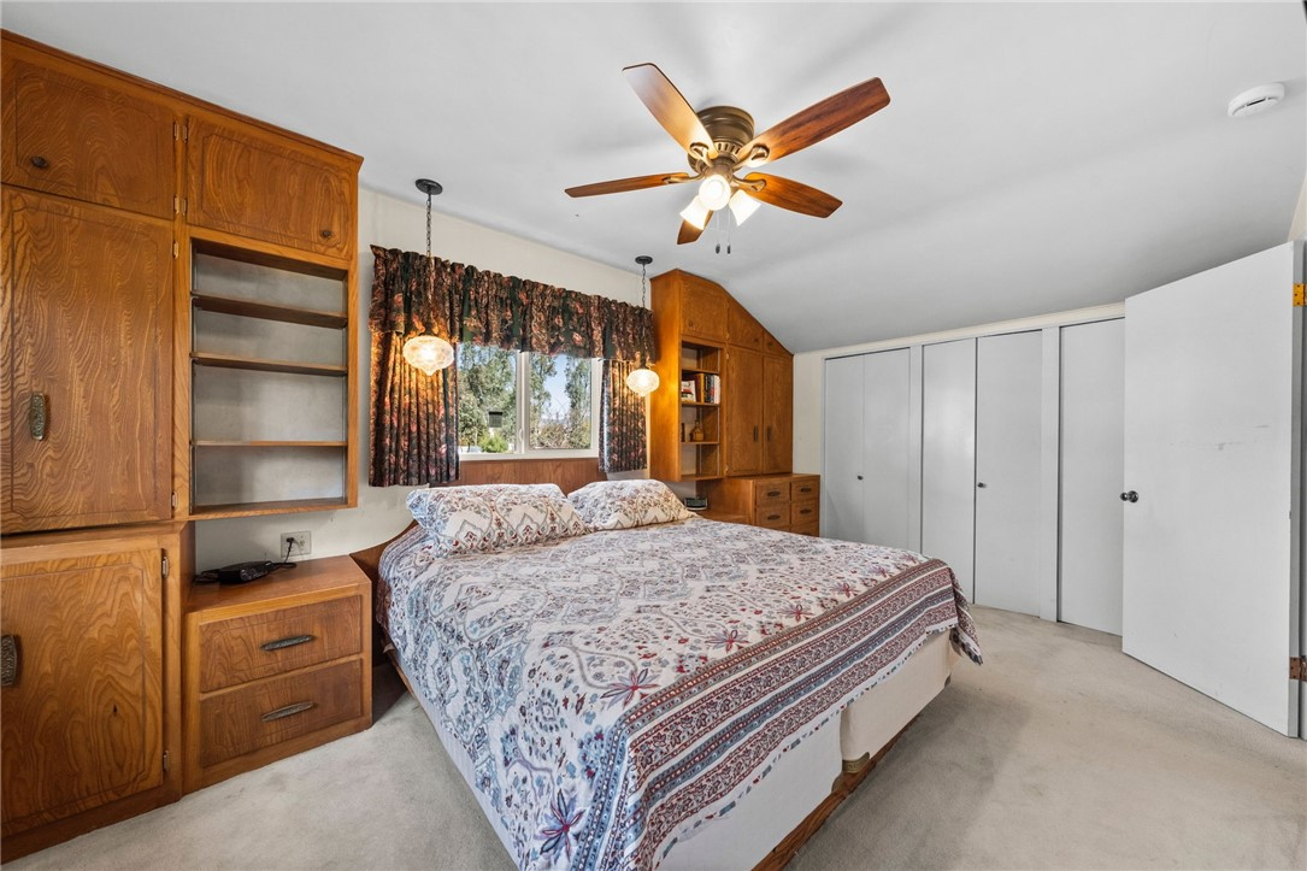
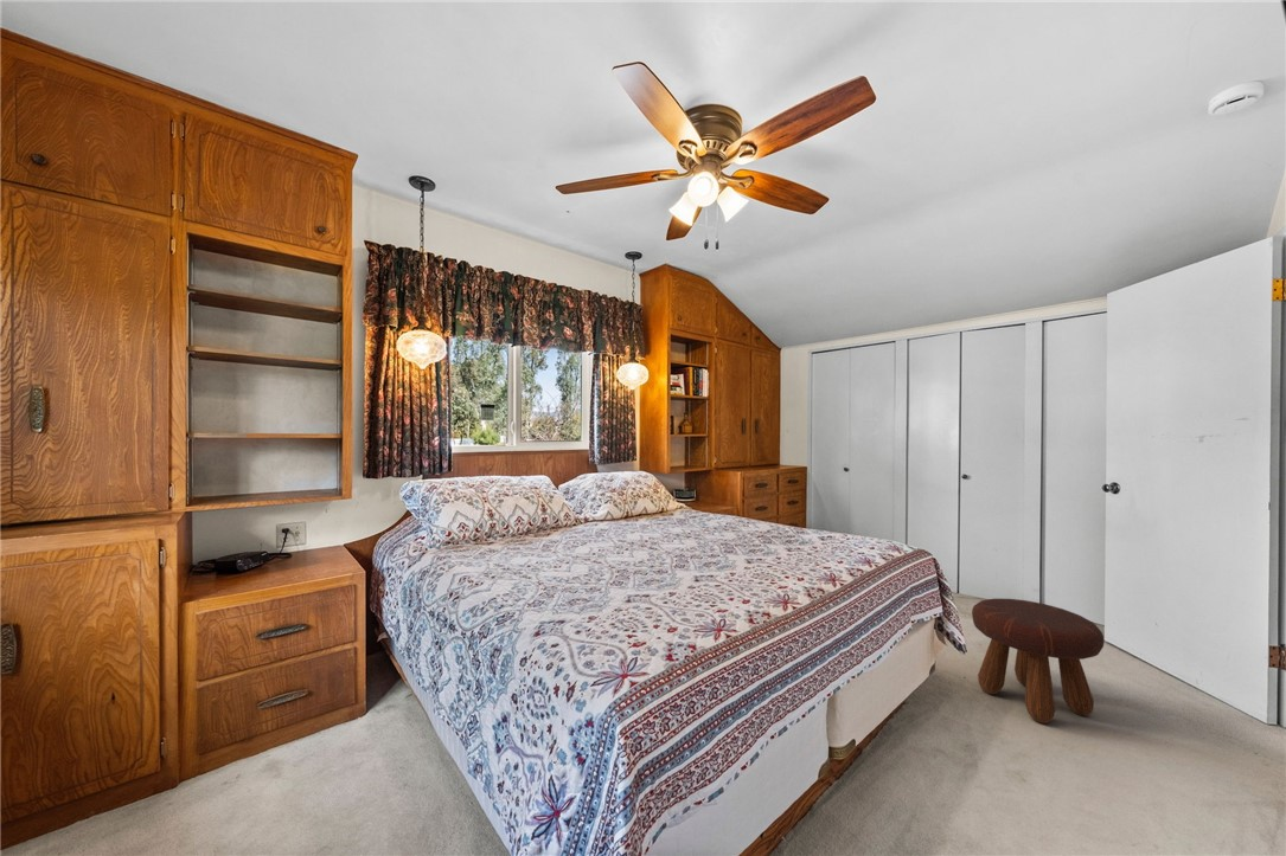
+ footstool (1032, 657)
